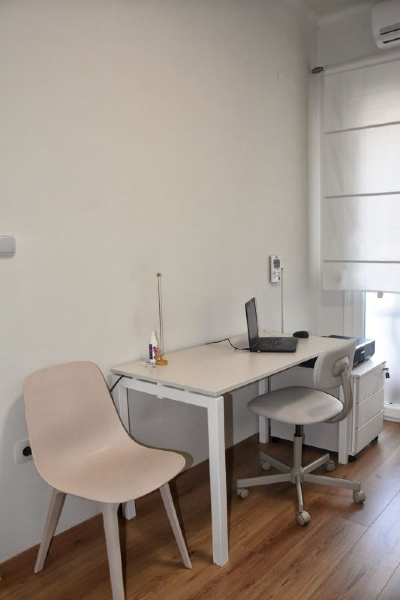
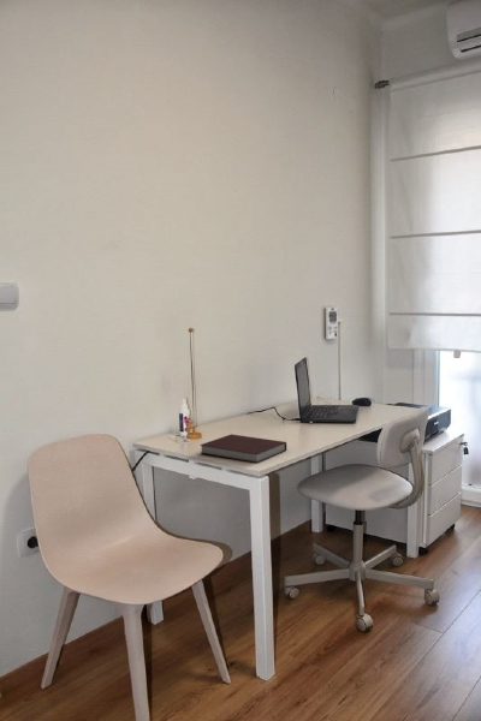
+ notebook (243, 447)
